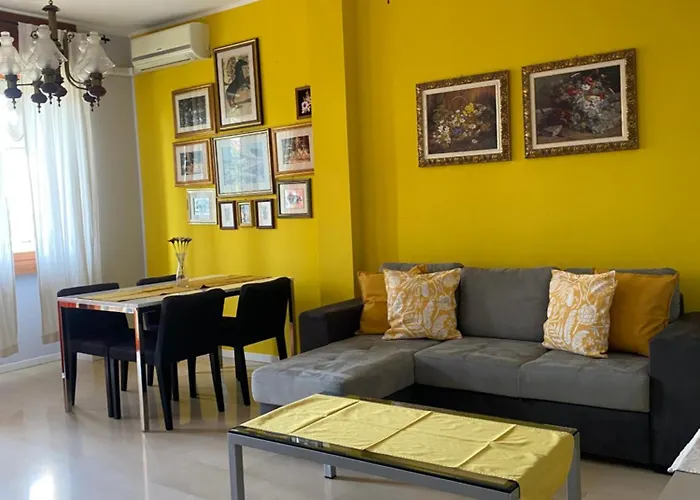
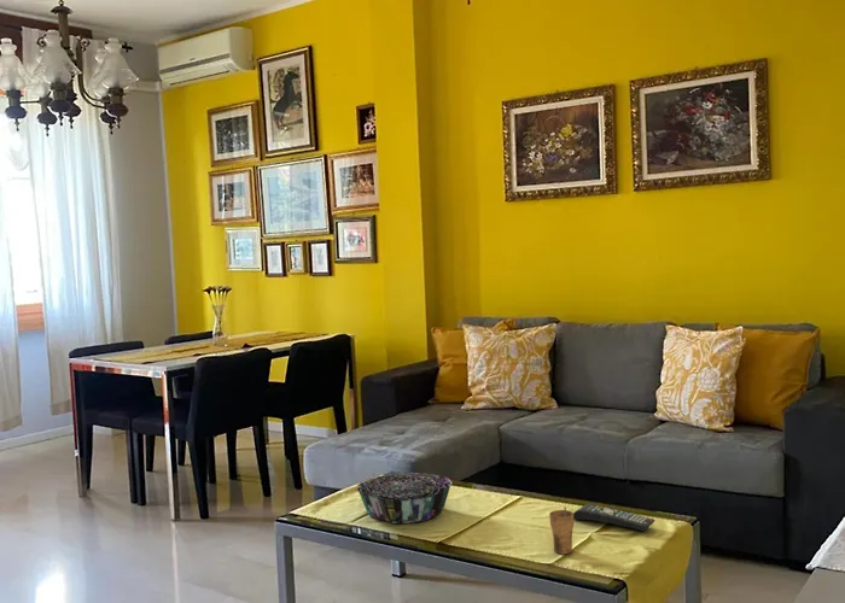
+ decorative bowl (403, 498)
+ remote control (612, 516)
+ cup (561, 527)
